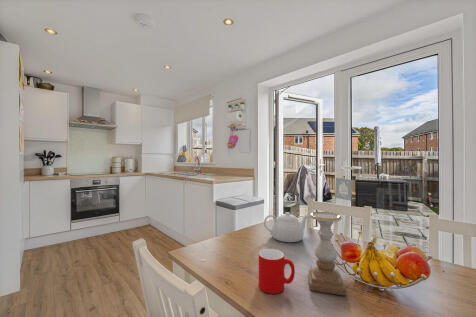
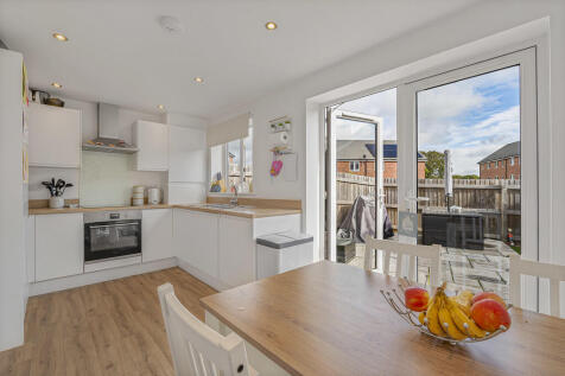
- candle holder (325, 249)
- teapot (286, 224)
- cup (276, 270)
